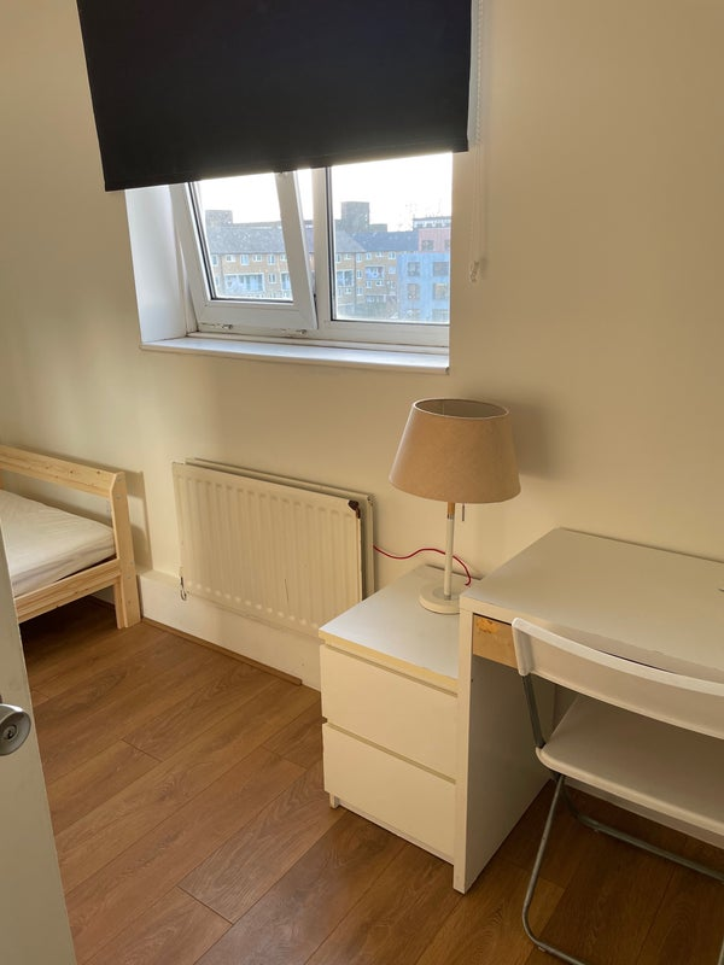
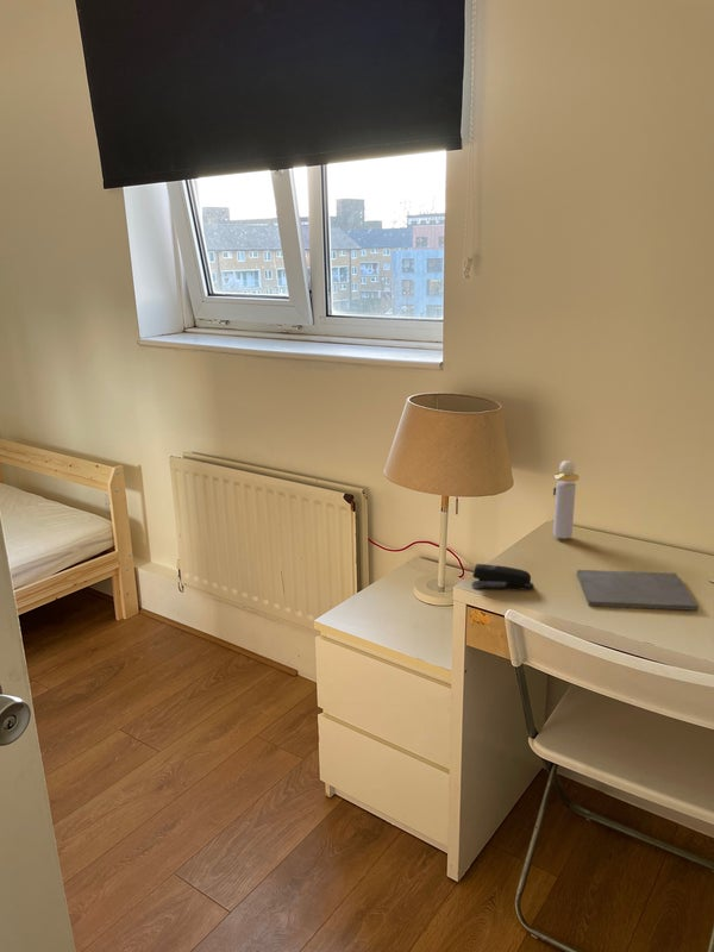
+ perfume bottle (564, 499)
+ stapler (502, 576)
+ notepad (633, 588)
